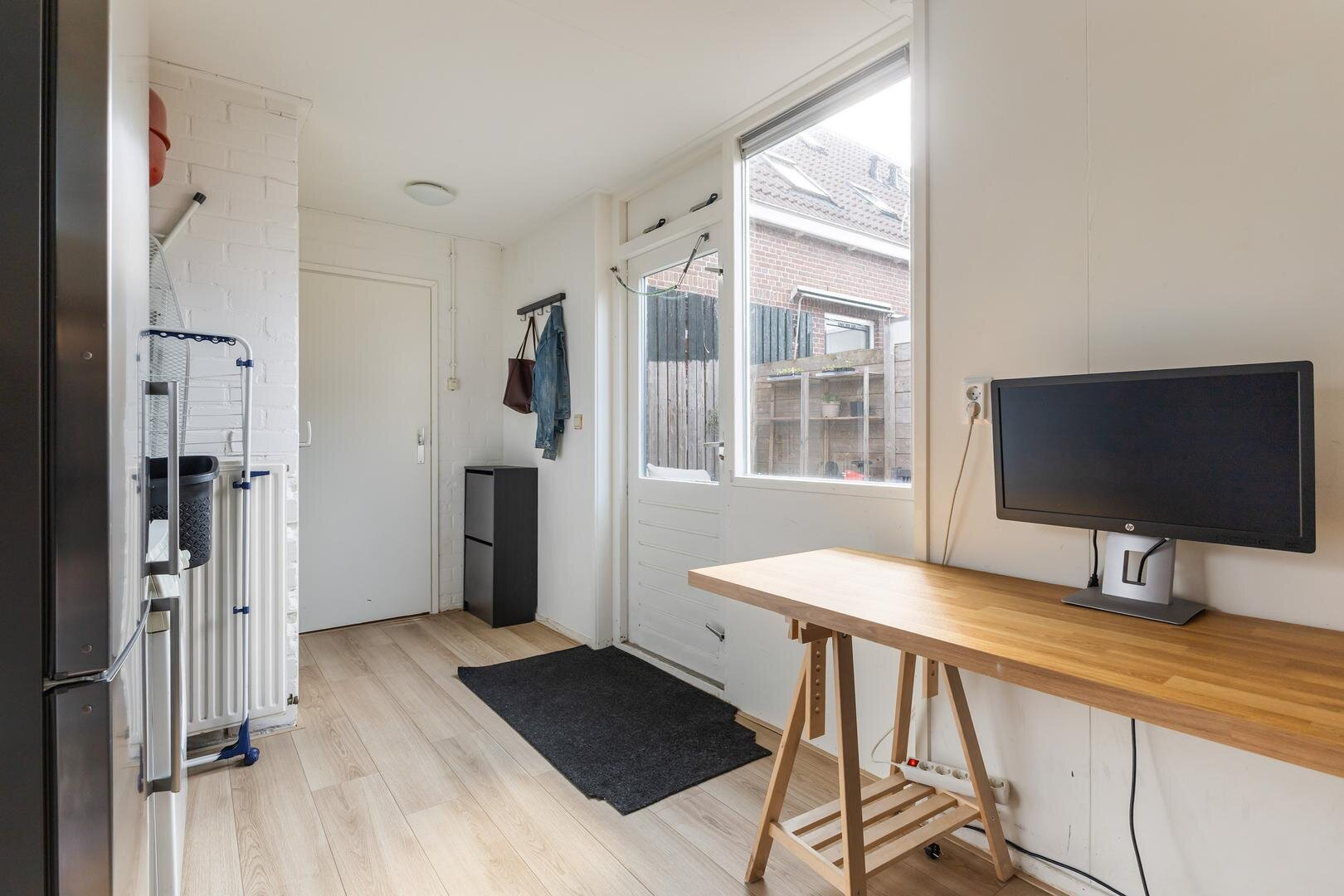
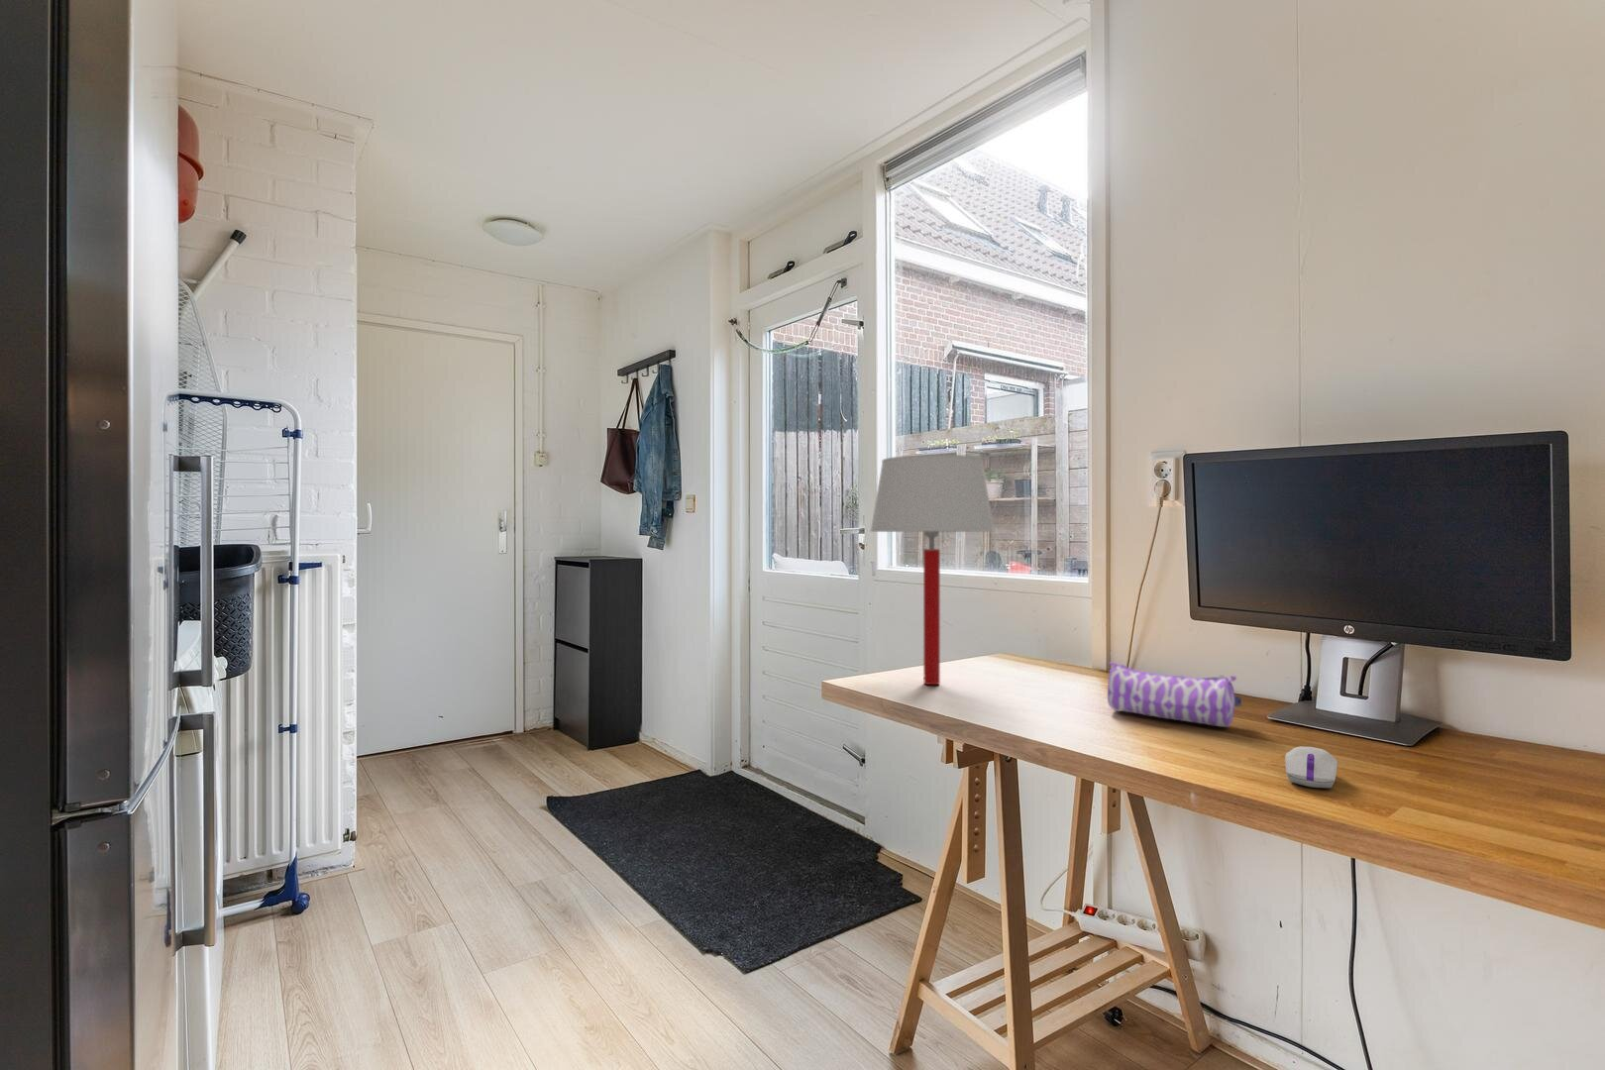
+ computer mouse (1311, 764)
+ table lamp (931, 572)
+ pencil case (1170, 694)
